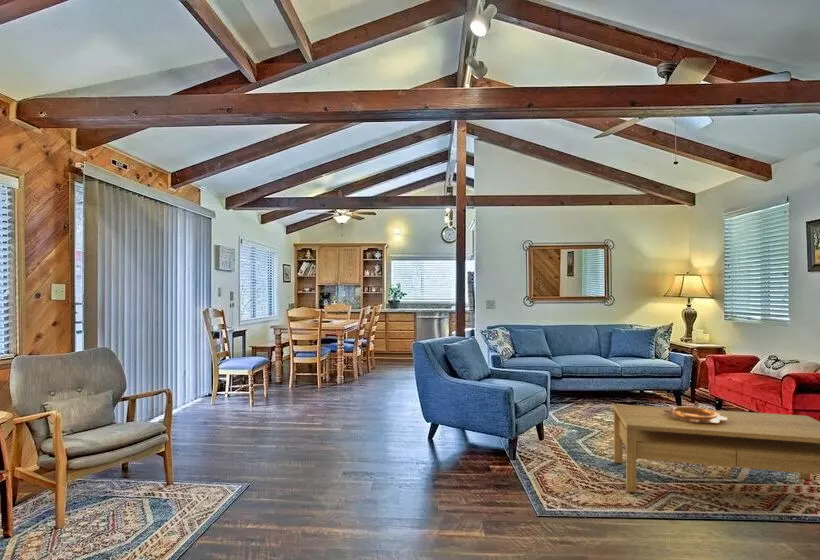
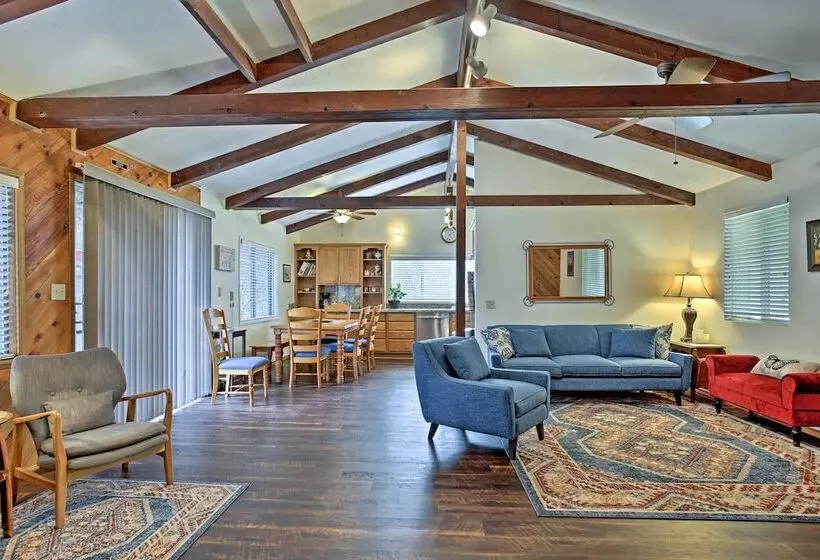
- decorative bowl (693, 414)
- coffee table (720, 452)
